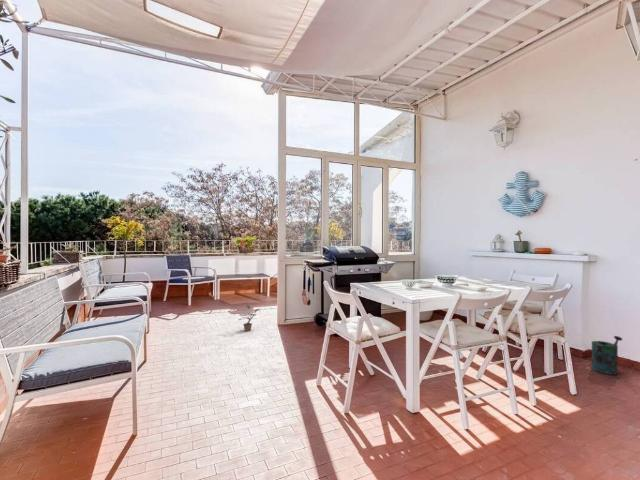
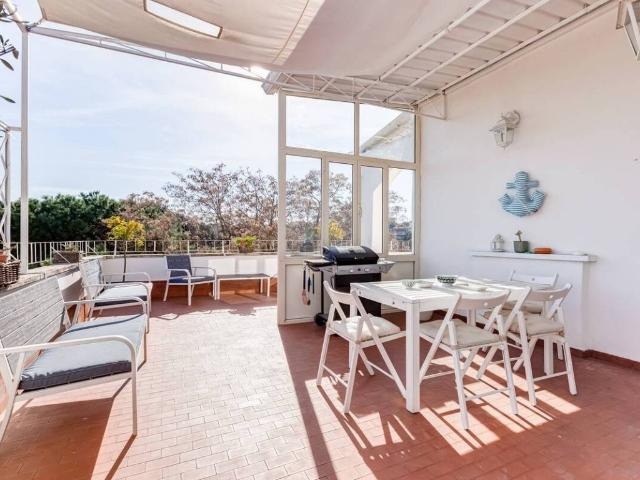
- watering can (607, 353)
- potted plant (249, 318)
